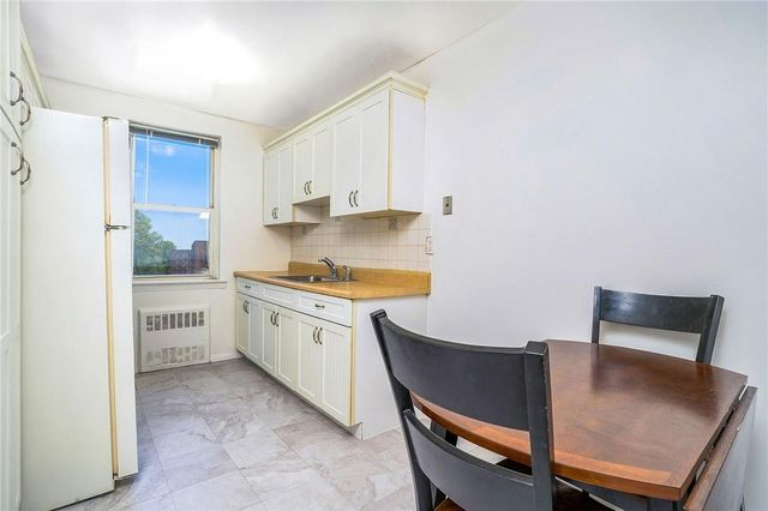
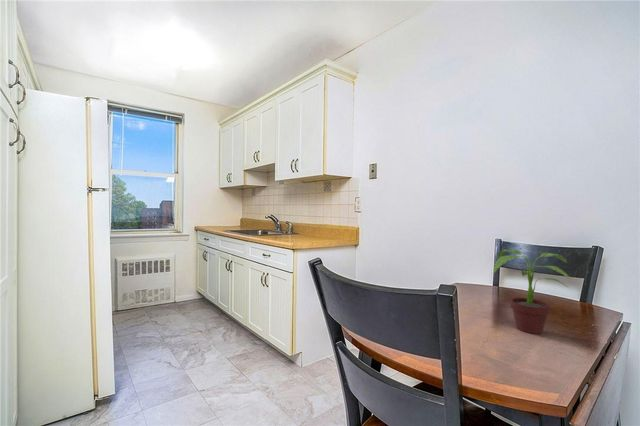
+ potted plant (530, 290)
